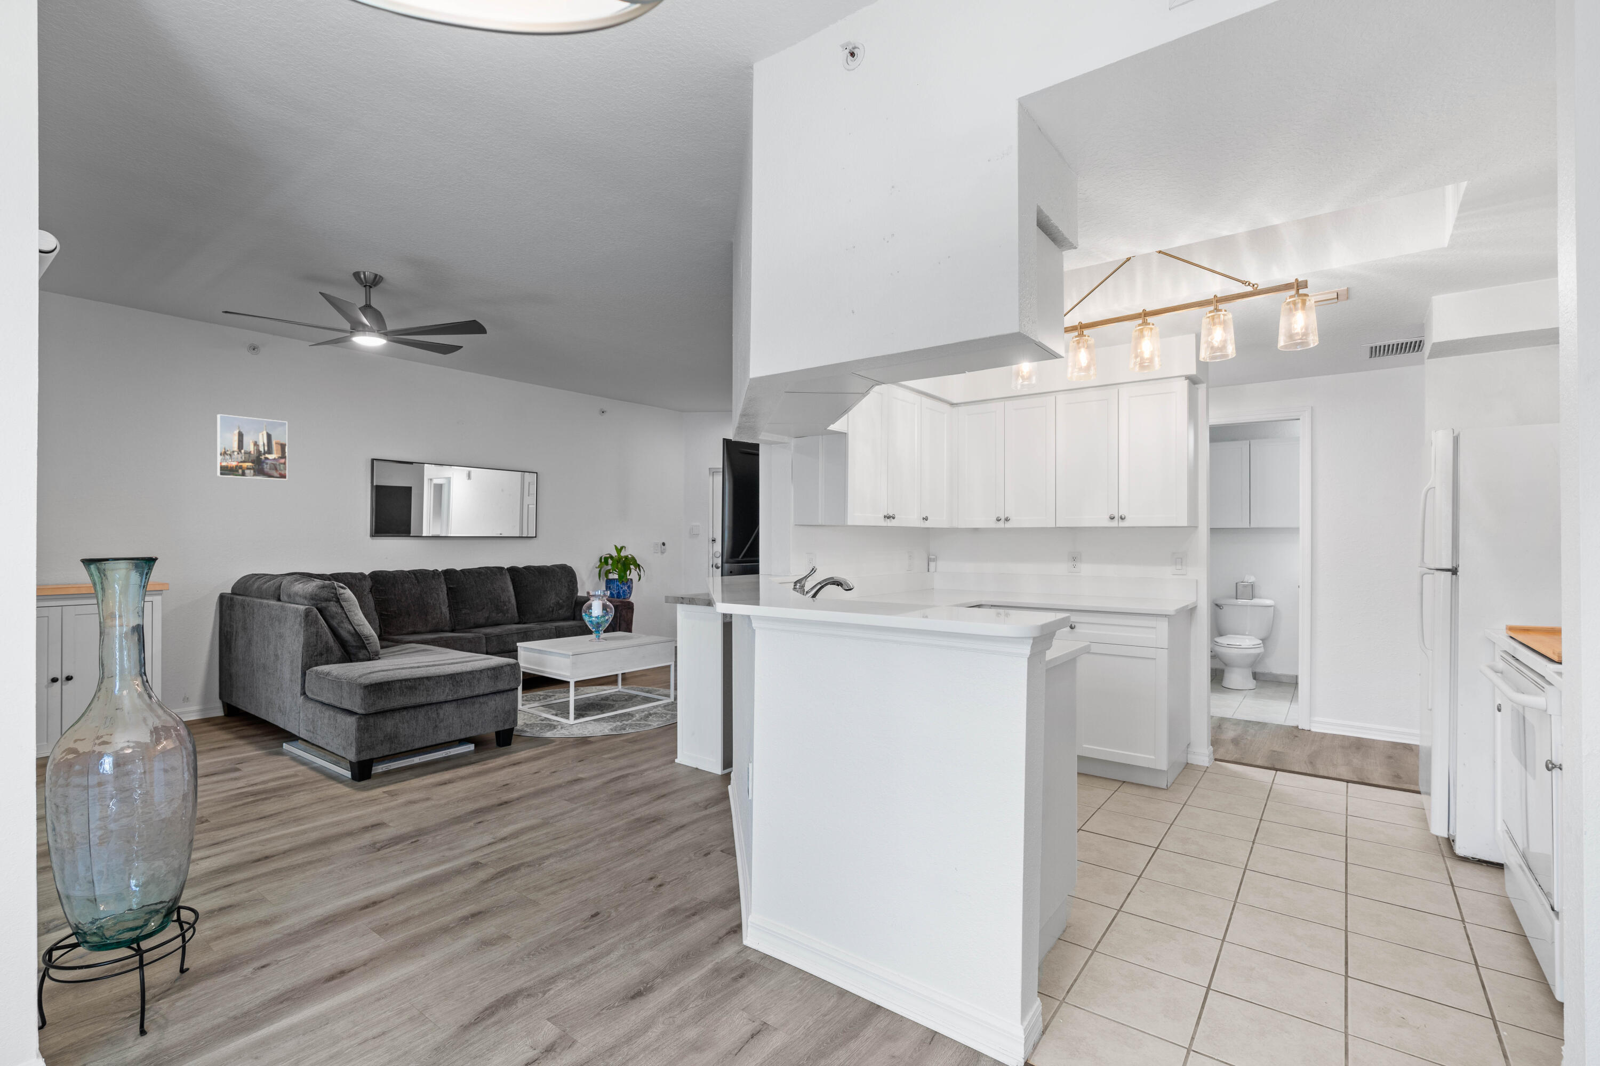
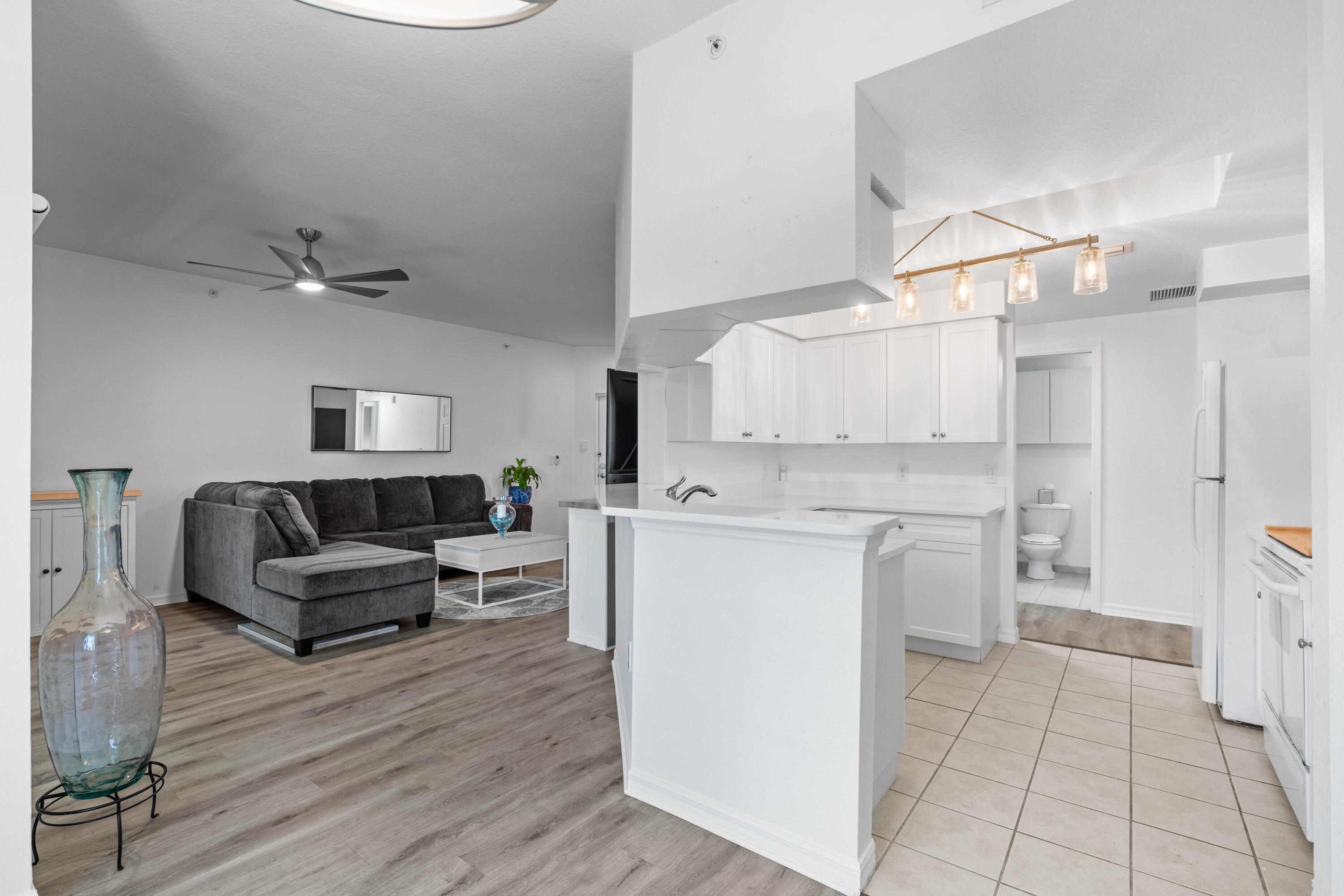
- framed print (252, 447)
